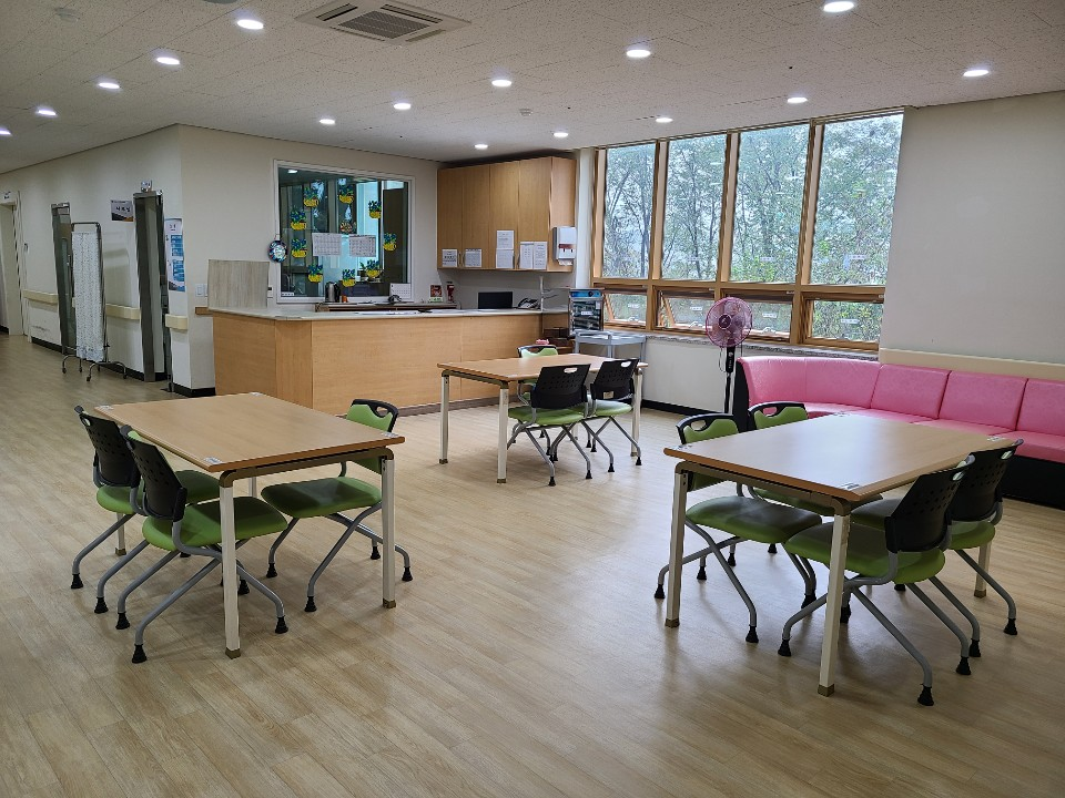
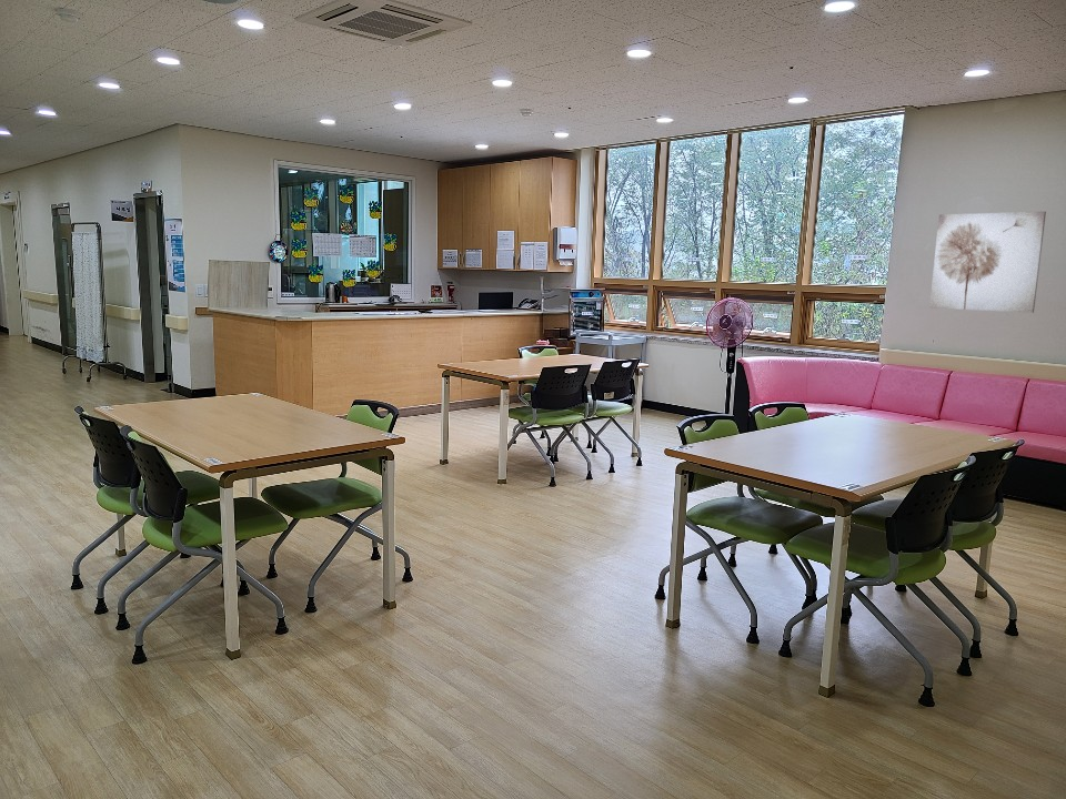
+ wall art (984, 262)
